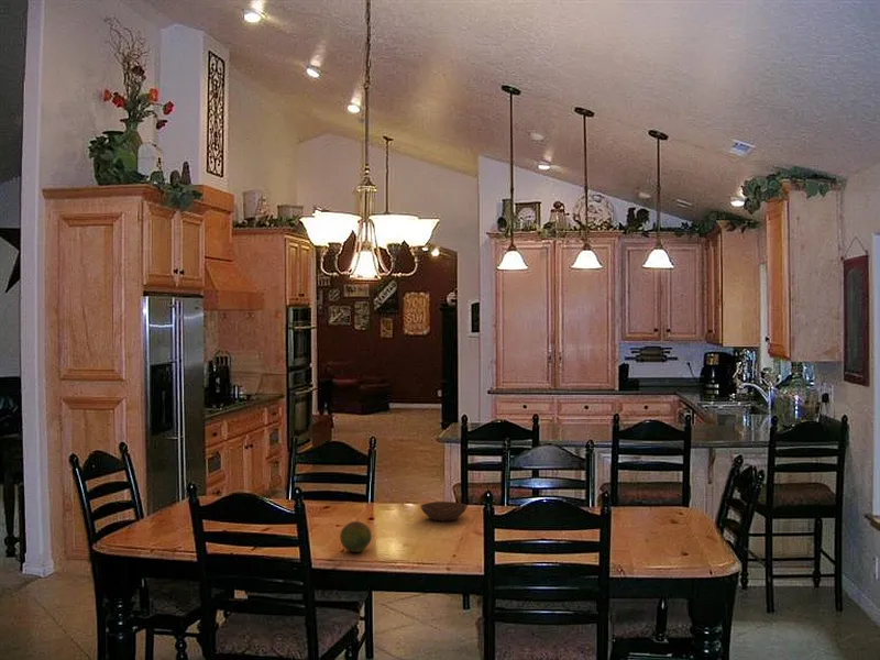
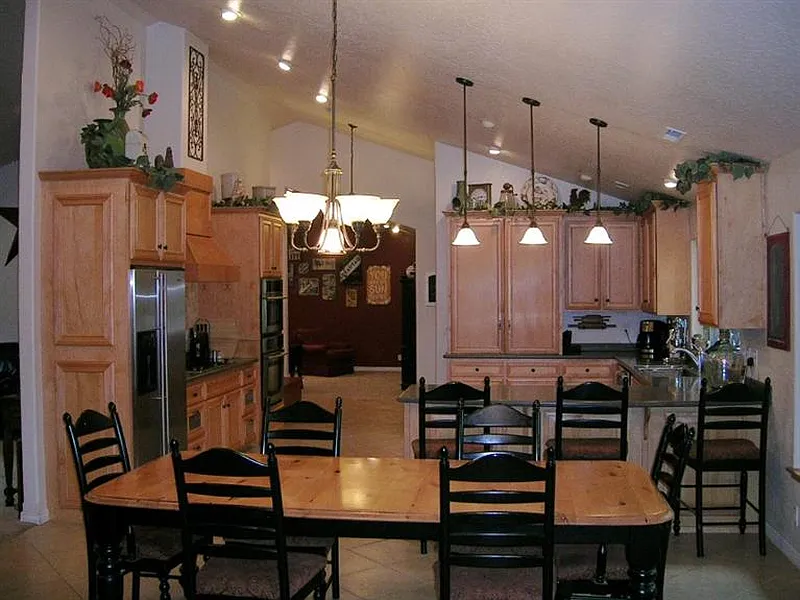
- fruit (356, 537)
- bowl (443, 512)
